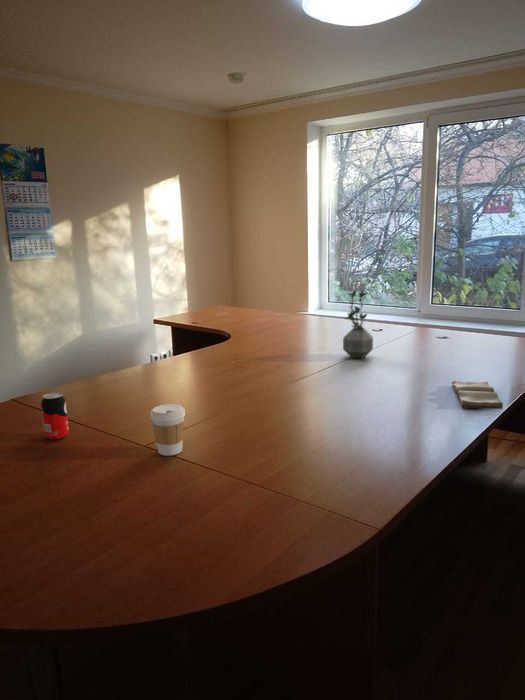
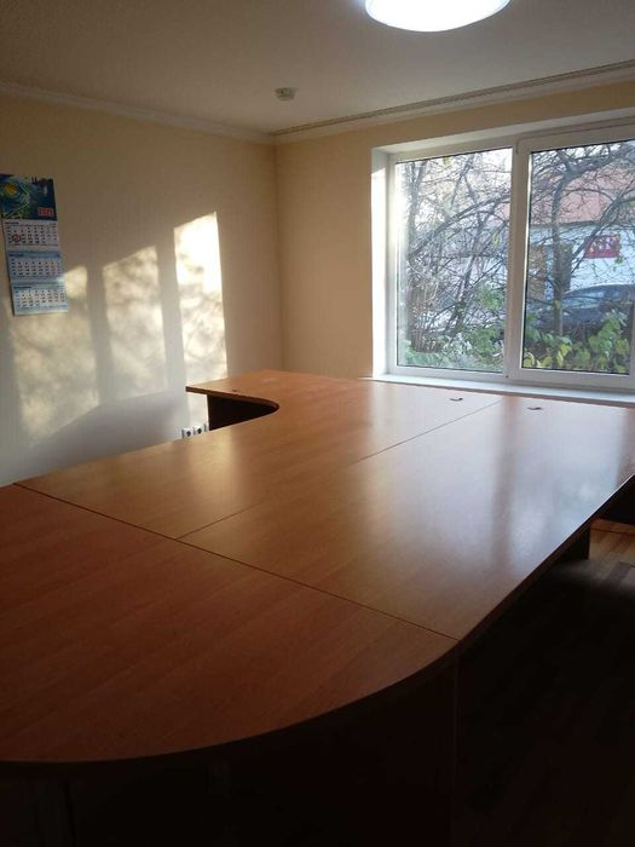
- diary (475, 393)
- coffee cup (168, 429)
- potted plant (357, 323)
- beverage can (55, 415)
